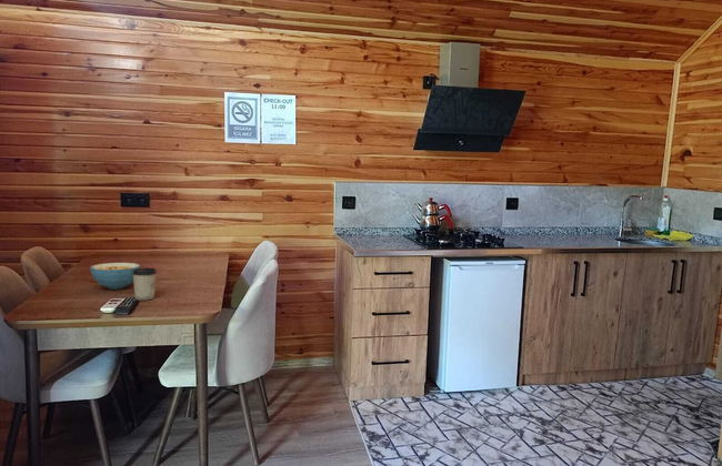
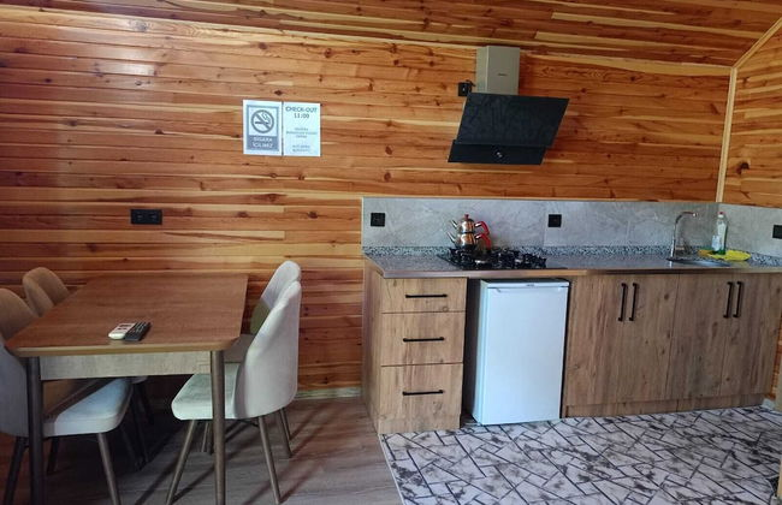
- cereal bowl (116, 276)
- cup (144, 283)
